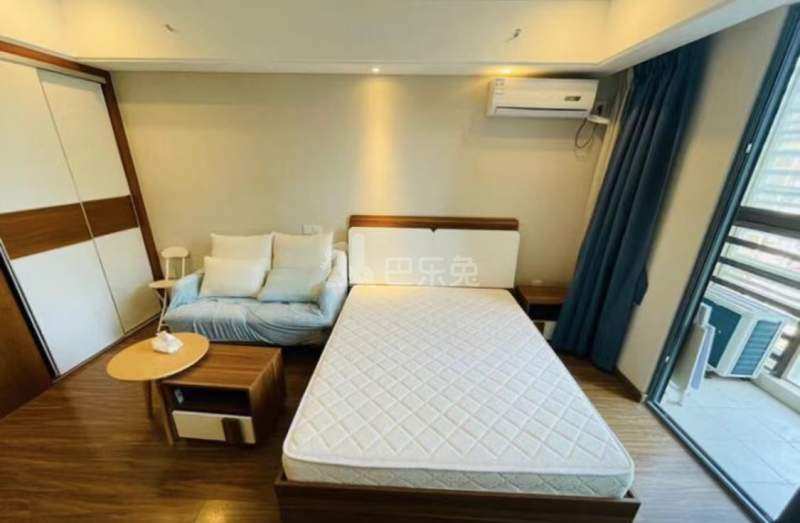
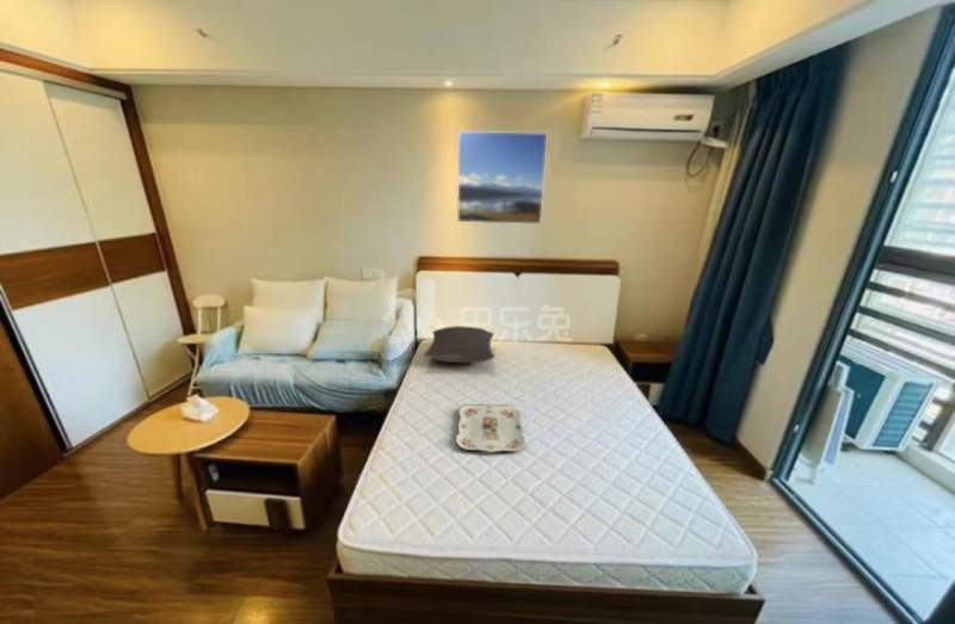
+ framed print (500, 179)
+ serving tray (489, 426)
+ pillow (461, 344)
